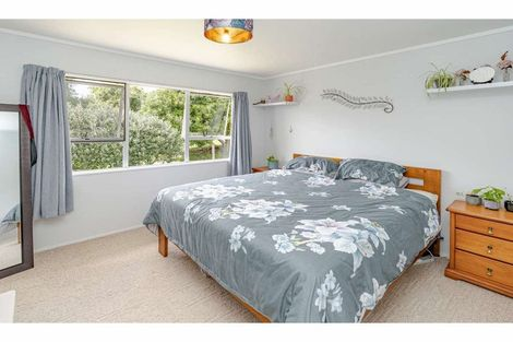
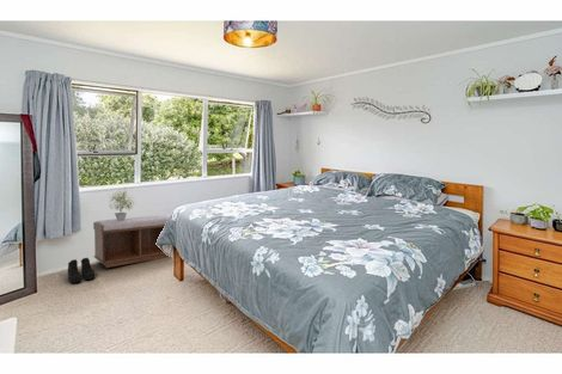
+ potted plant (121, 203)
+ boots (81, 269)
+ bench (135, 238)
